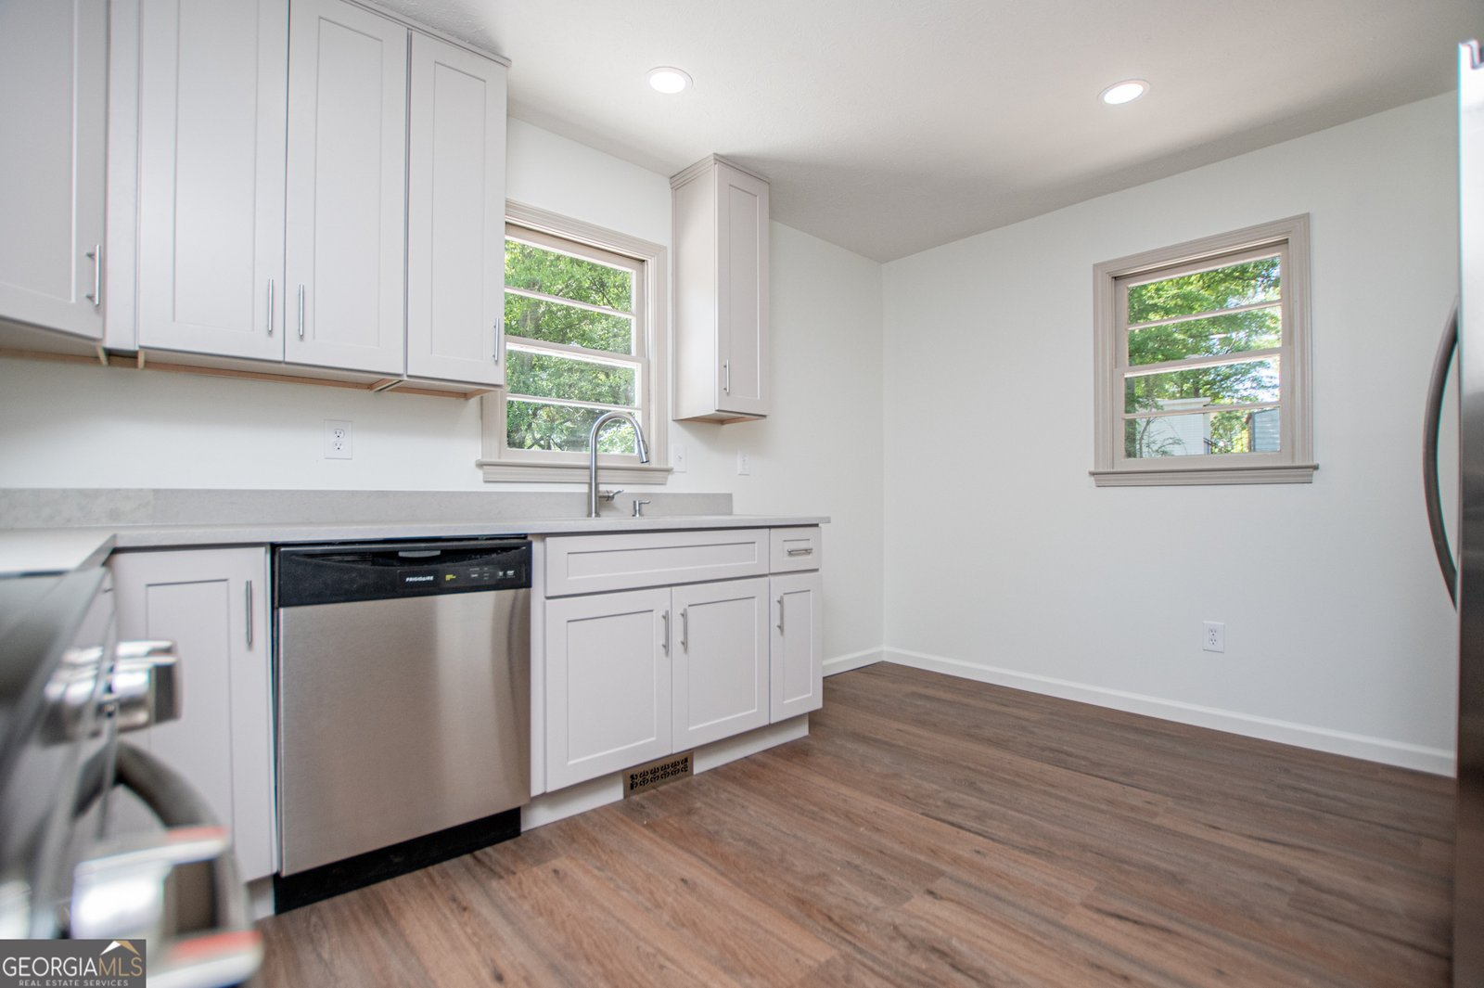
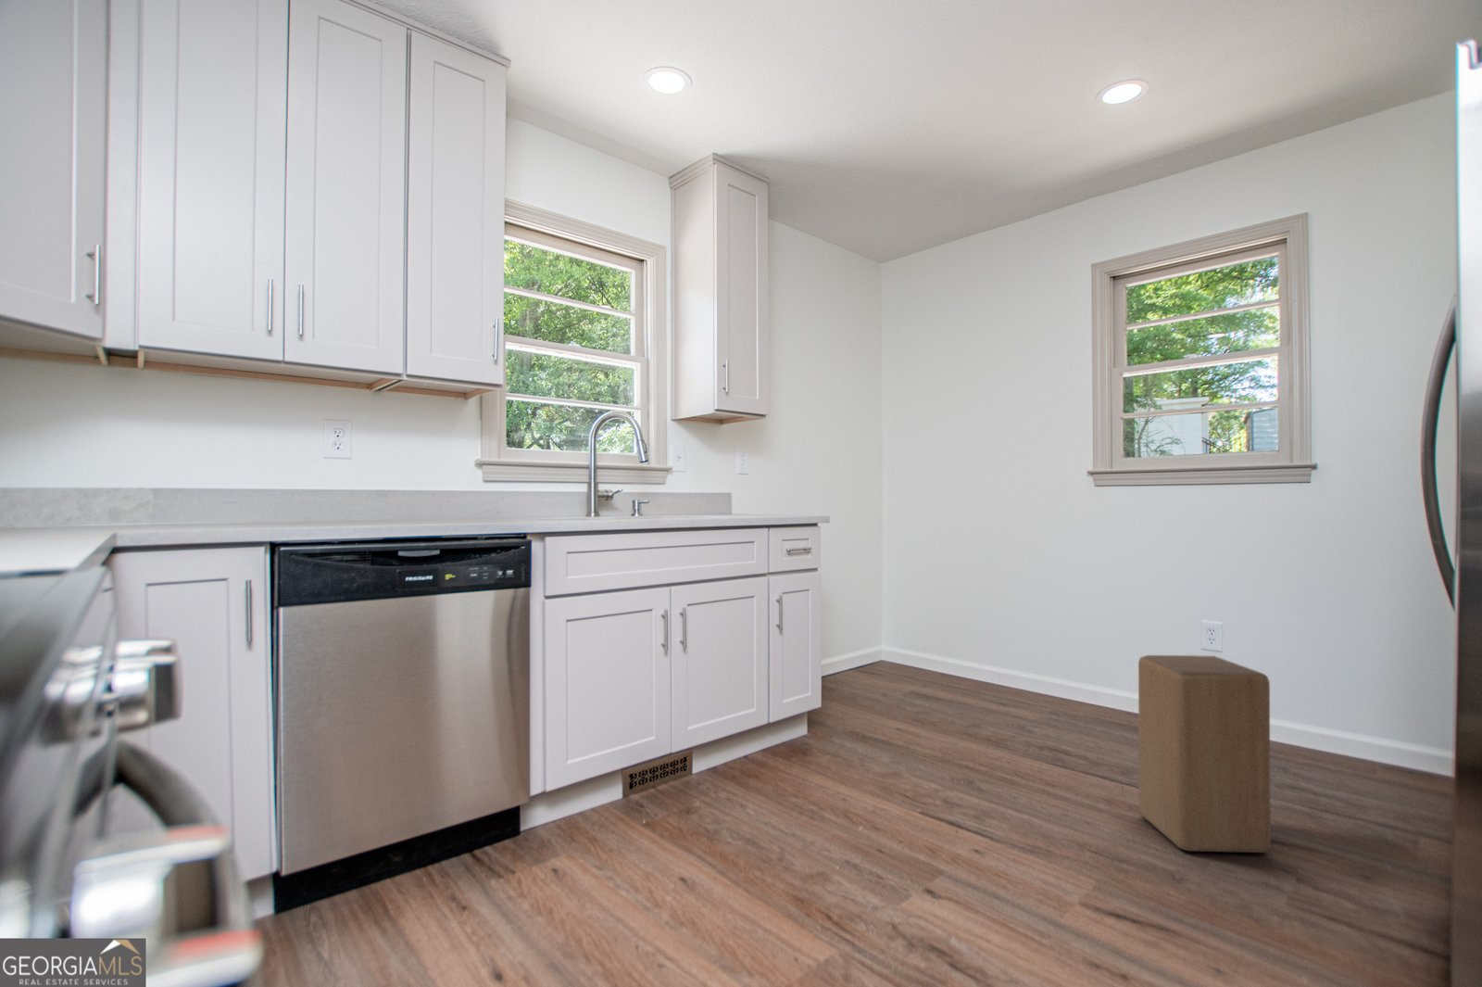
+ stool (1200, 748)
